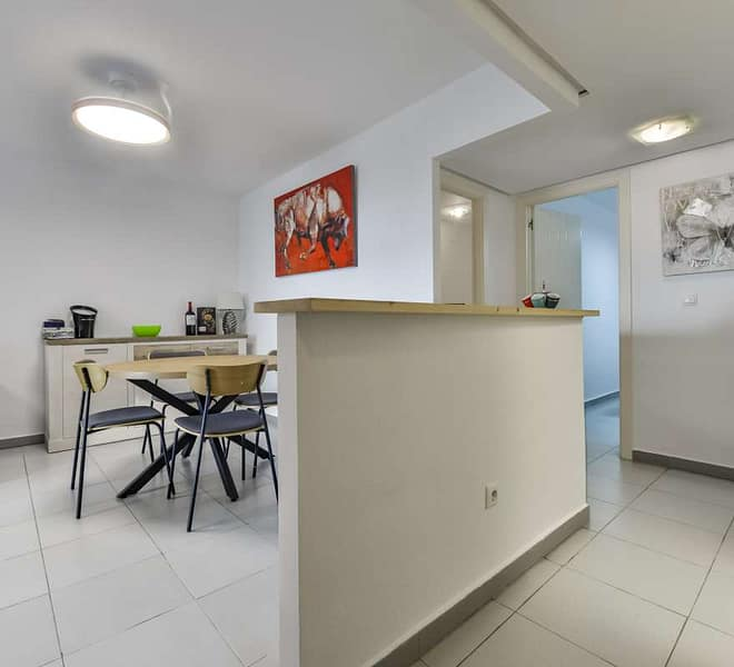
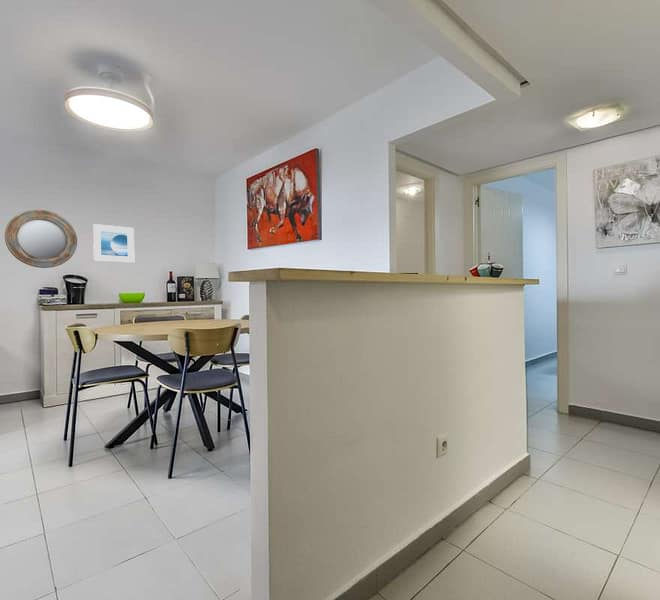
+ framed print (114, 243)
+ home mirror (42, 239)
